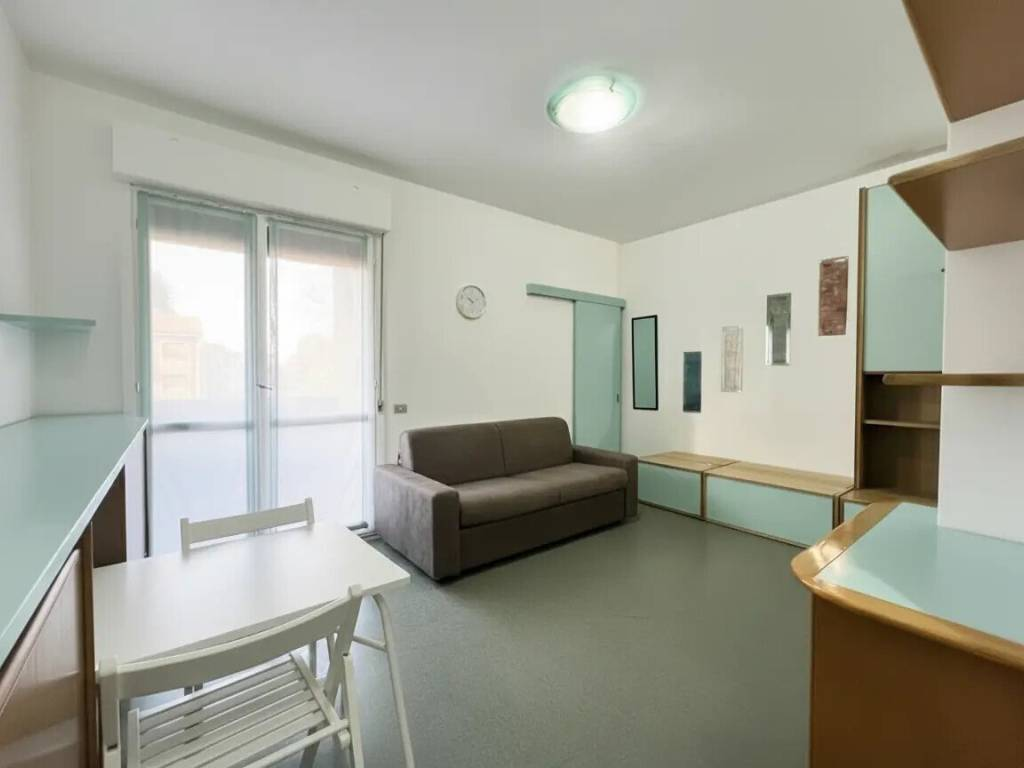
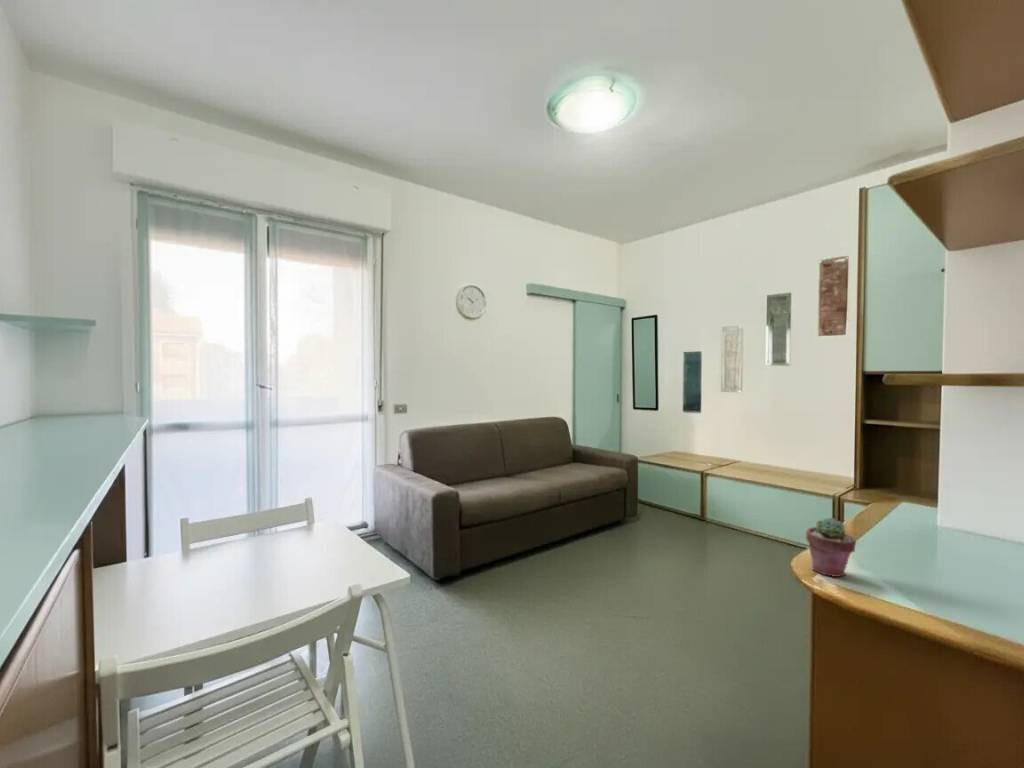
+ potted succulent (829, 544)
